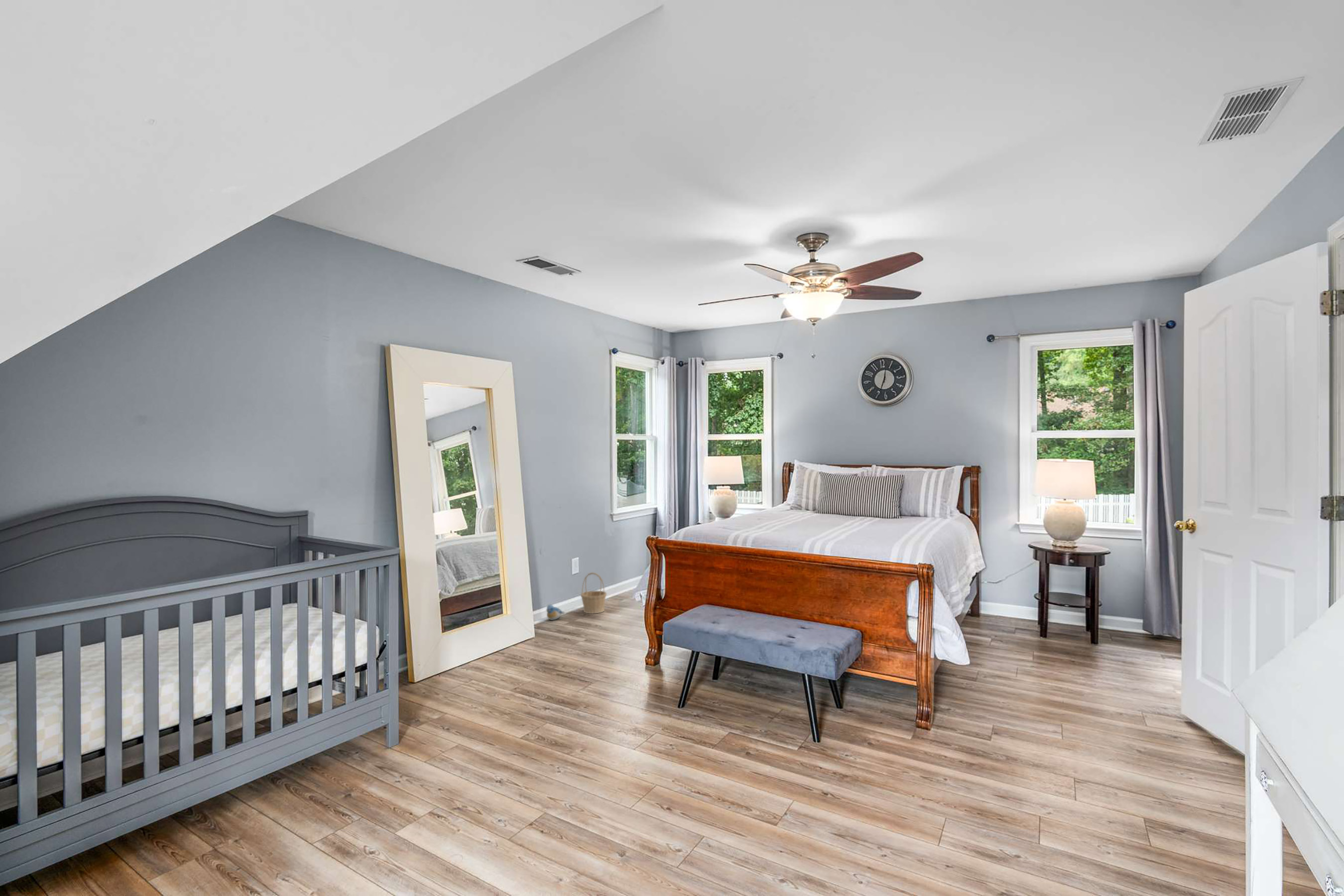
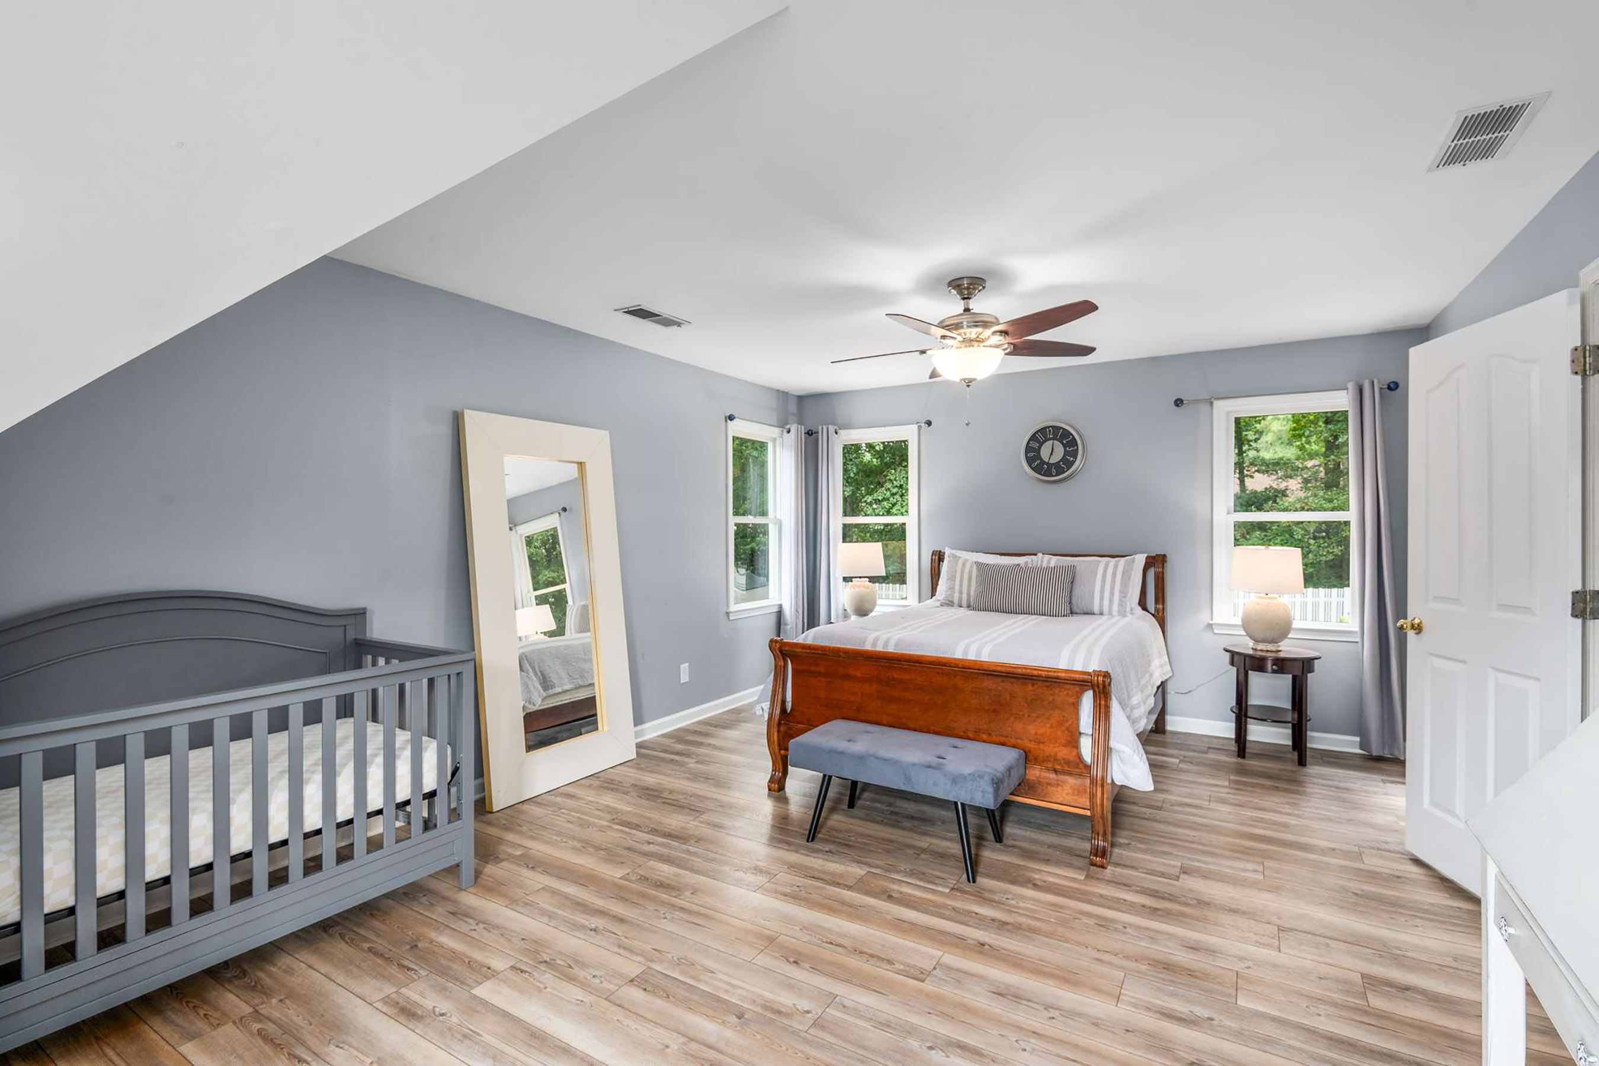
- plush toy (554, 611)
- basket (594, 591)
